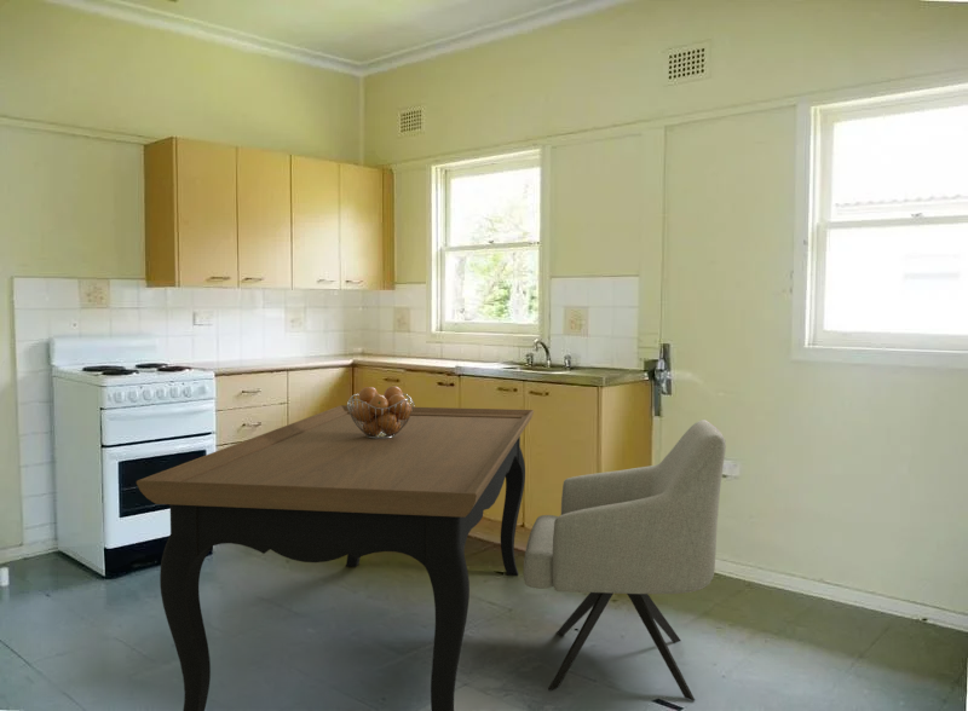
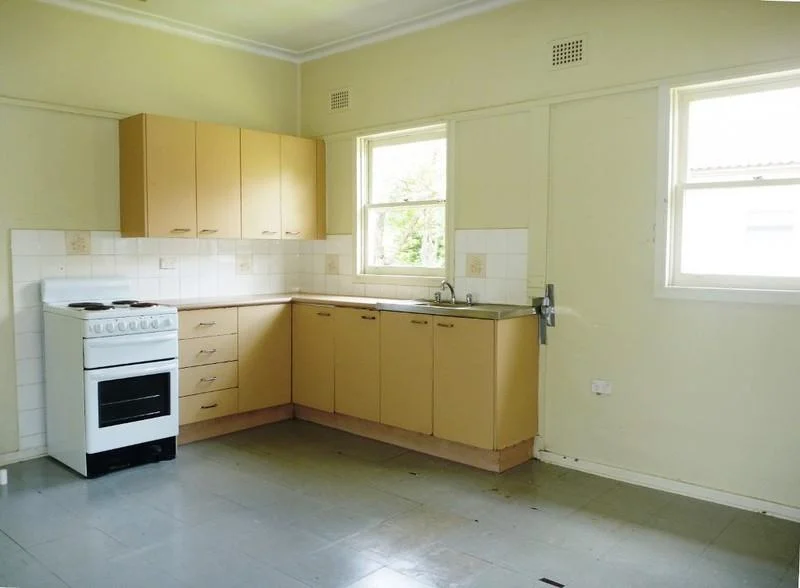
- fruit basket (380, 411)
- chair (622, 544)
- dining table (387, 537)
